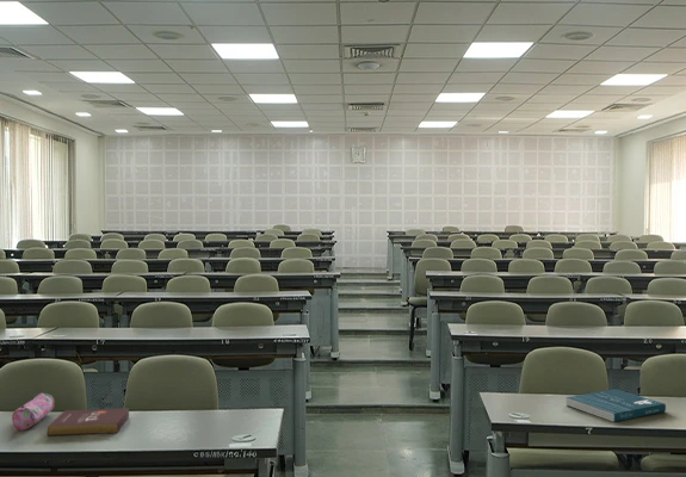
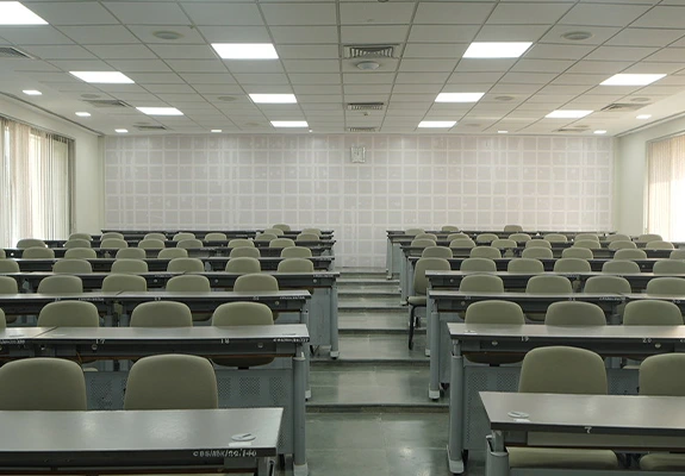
- book (614, 404)
- book (89, 421)
- pencil case (33, 410)
